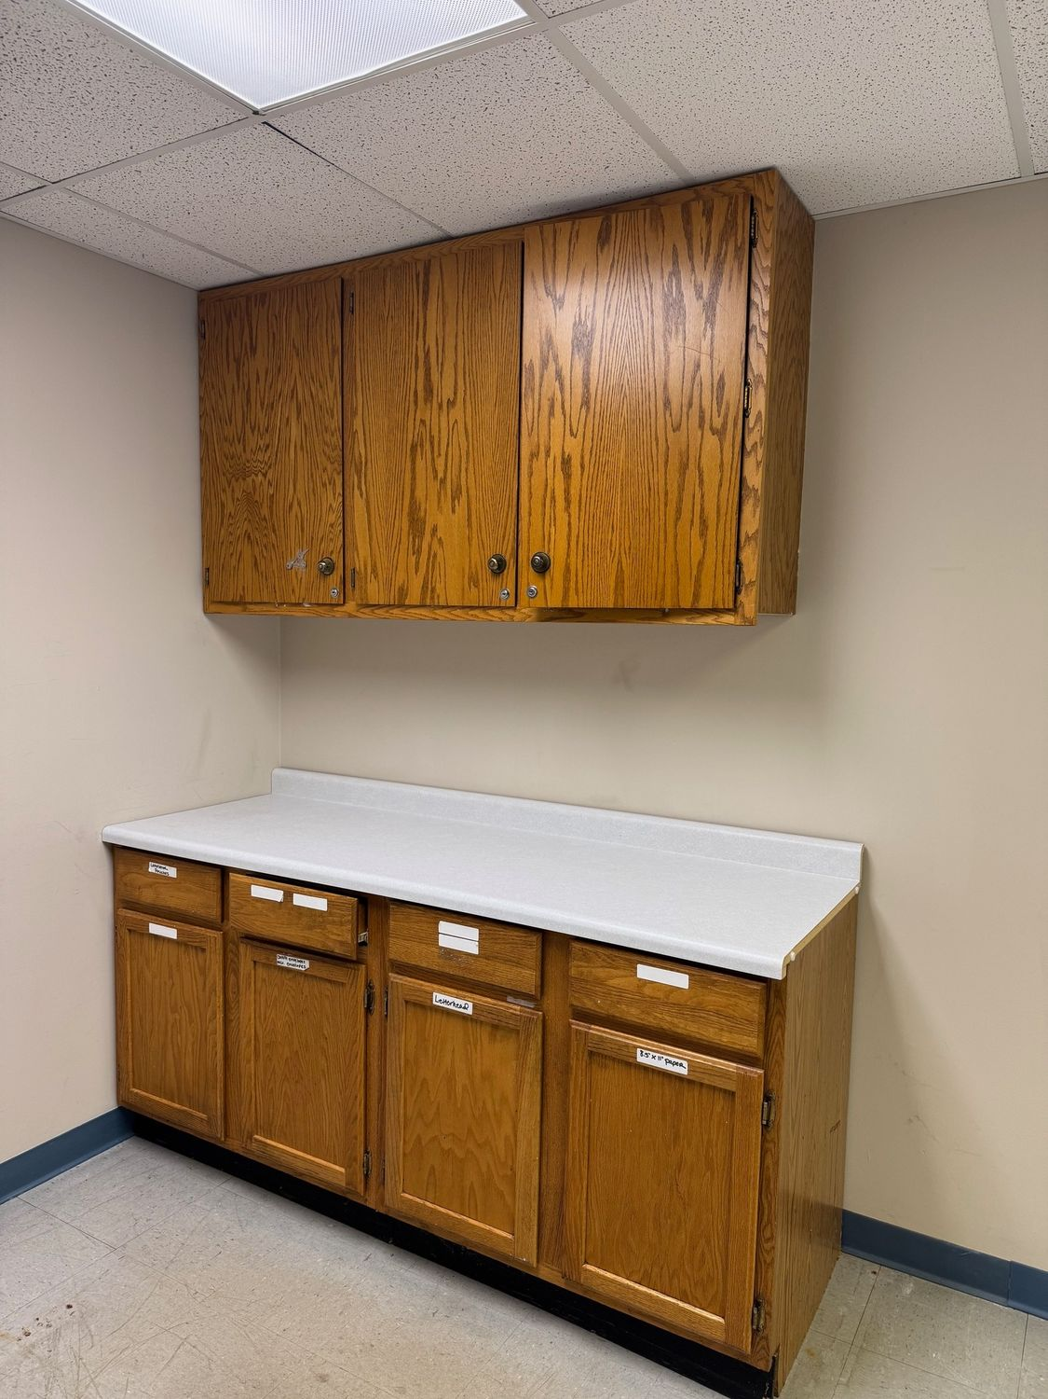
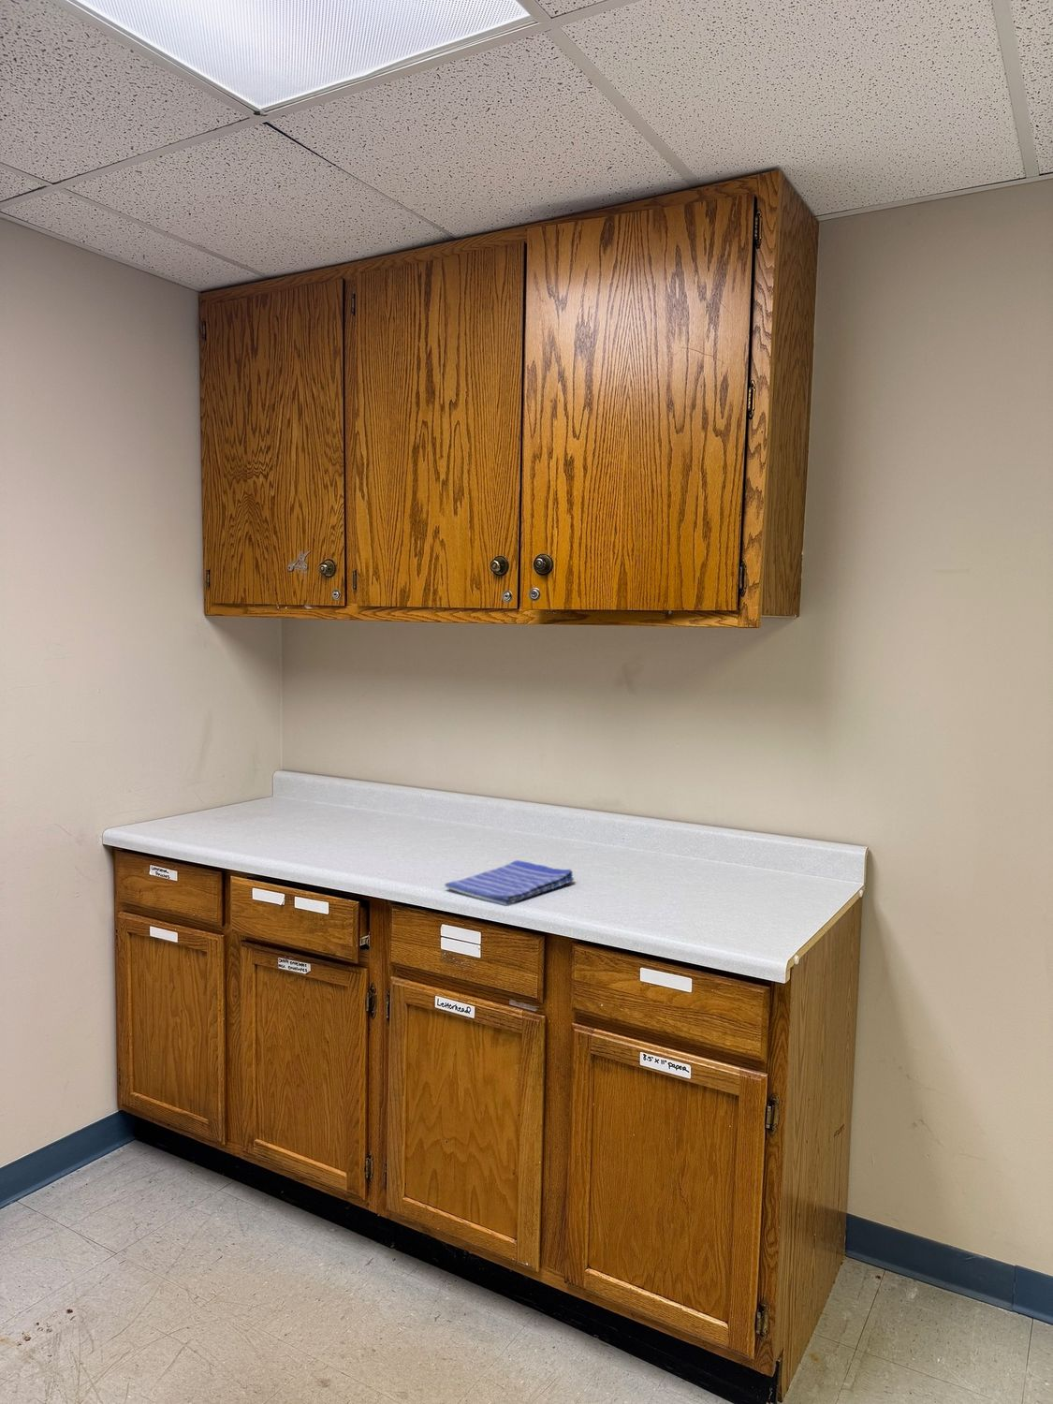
+ dish towel (511, 879)
